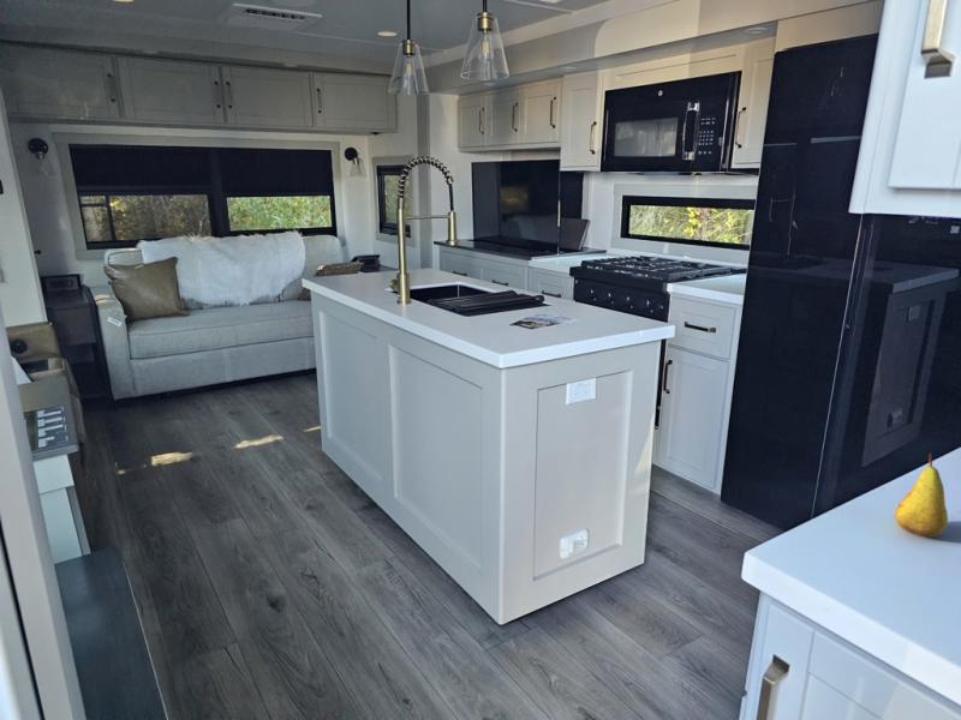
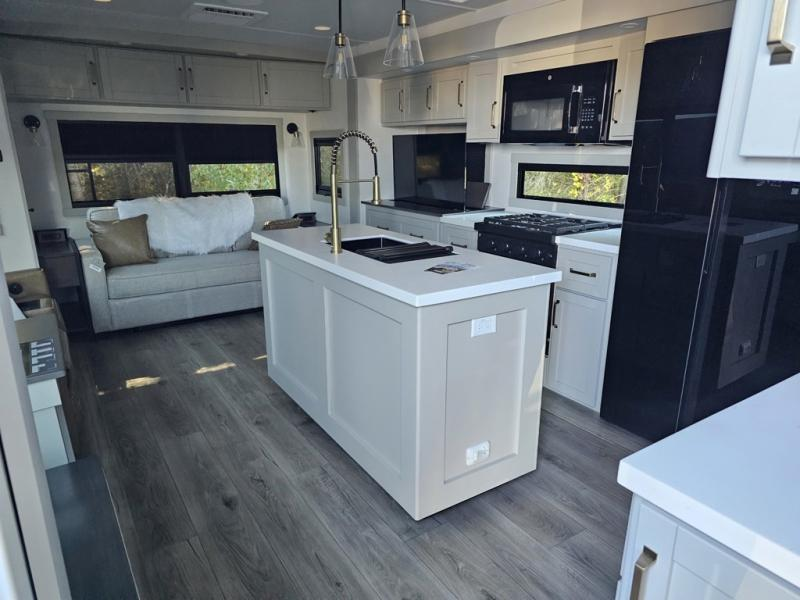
- fruit (925, 493)
